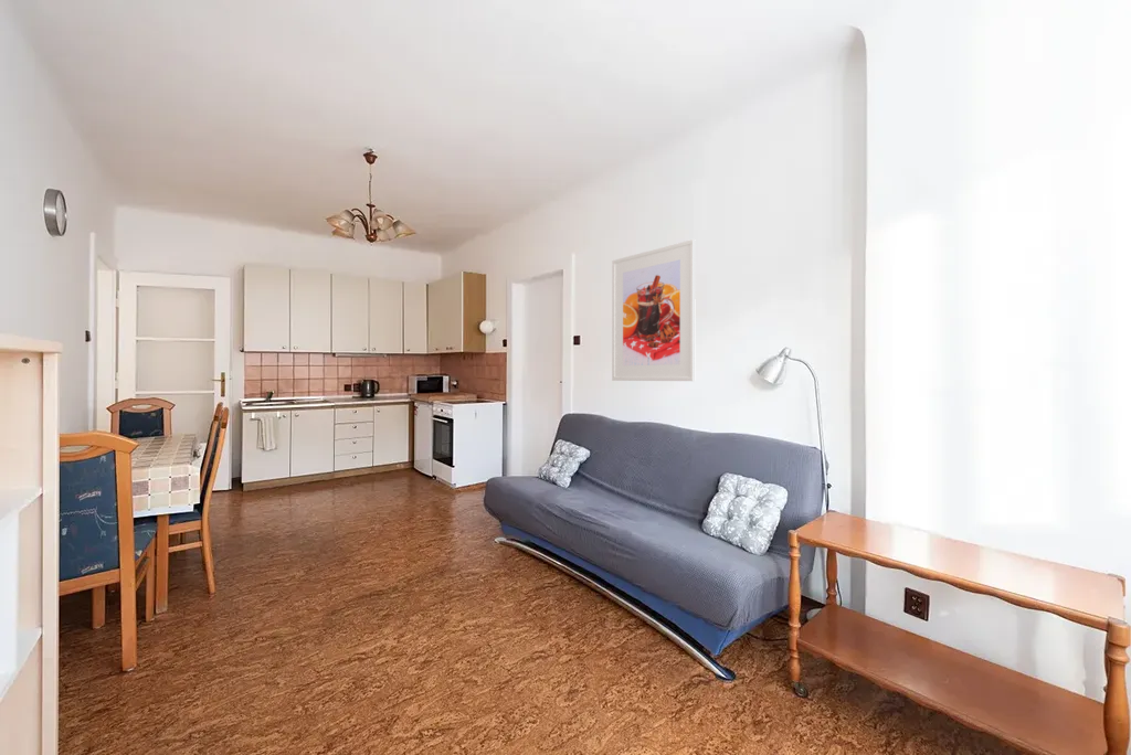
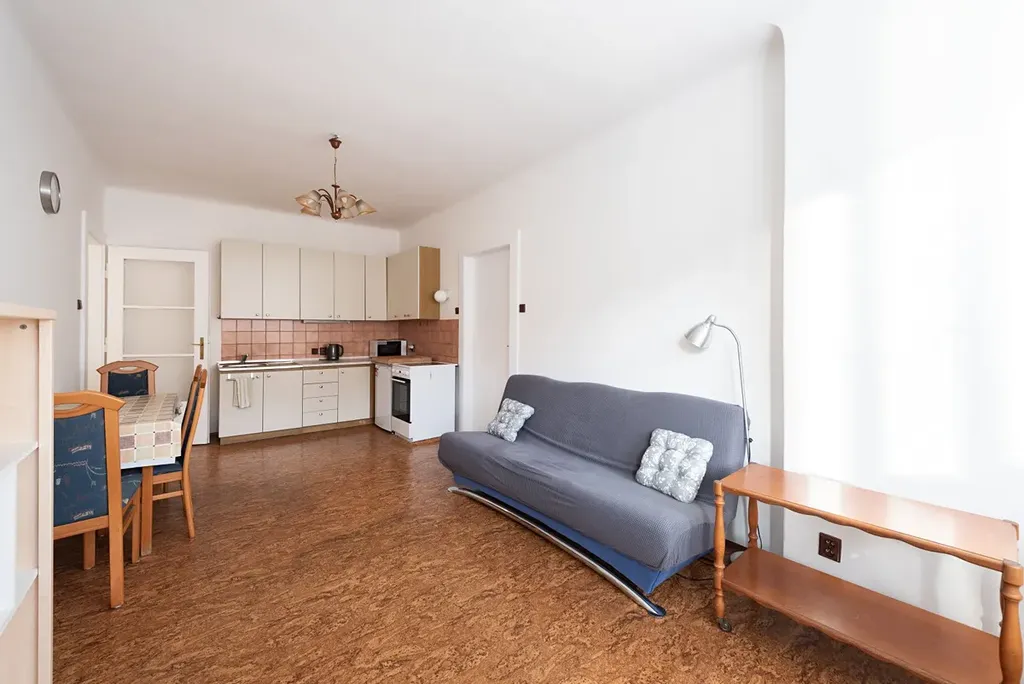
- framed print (649, 316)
